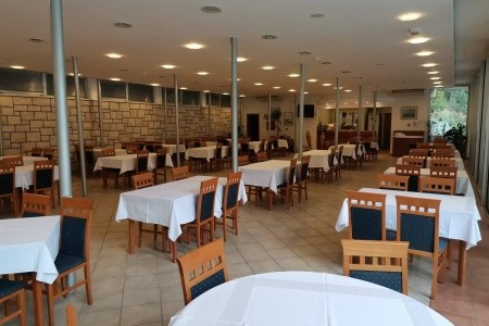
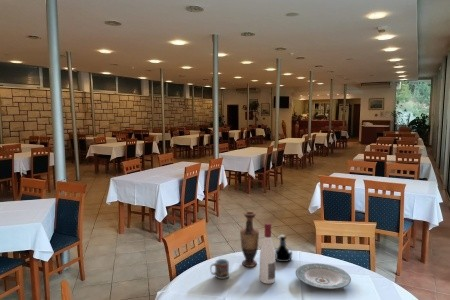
+ cup (219, 268)
+ plate (322, 278)
+ tequila bottle (282, 246)
+ vase (249, 238)
+ alcohol (267, 252)
